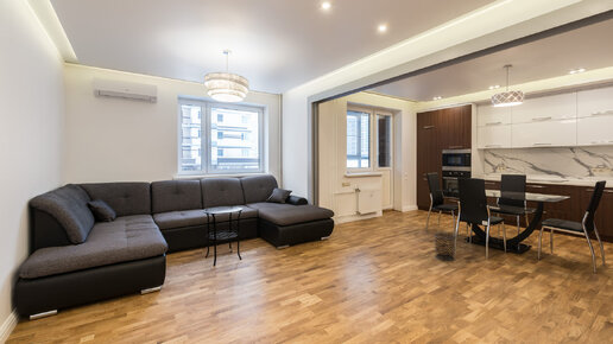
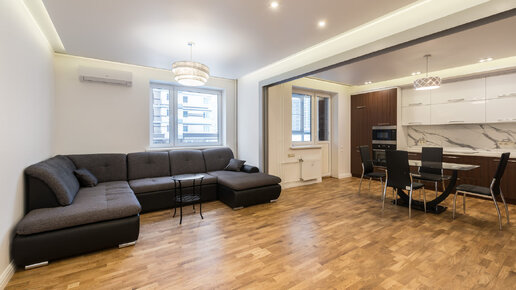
- waste bin (444, 247)
